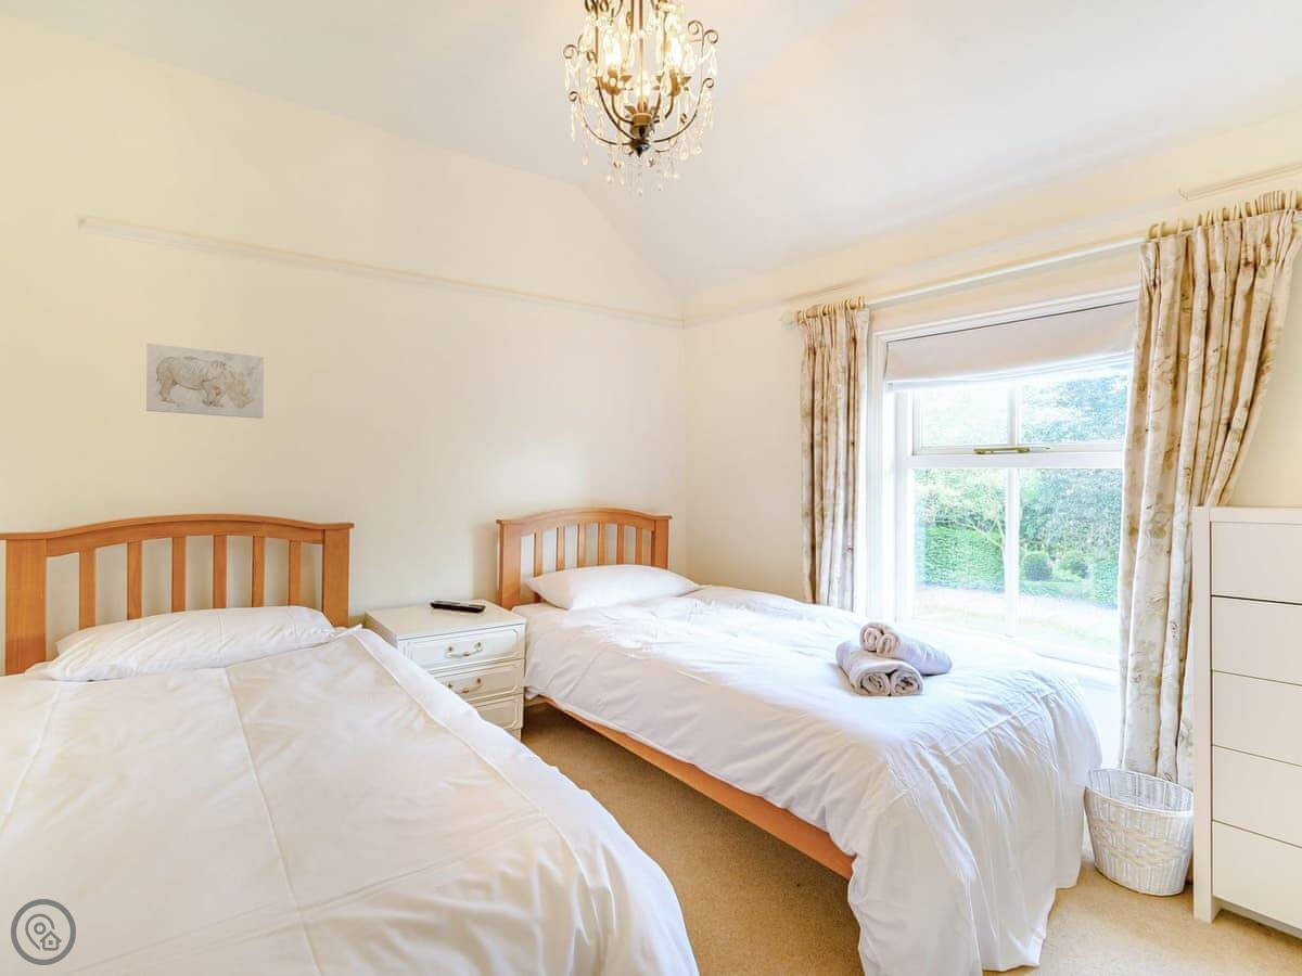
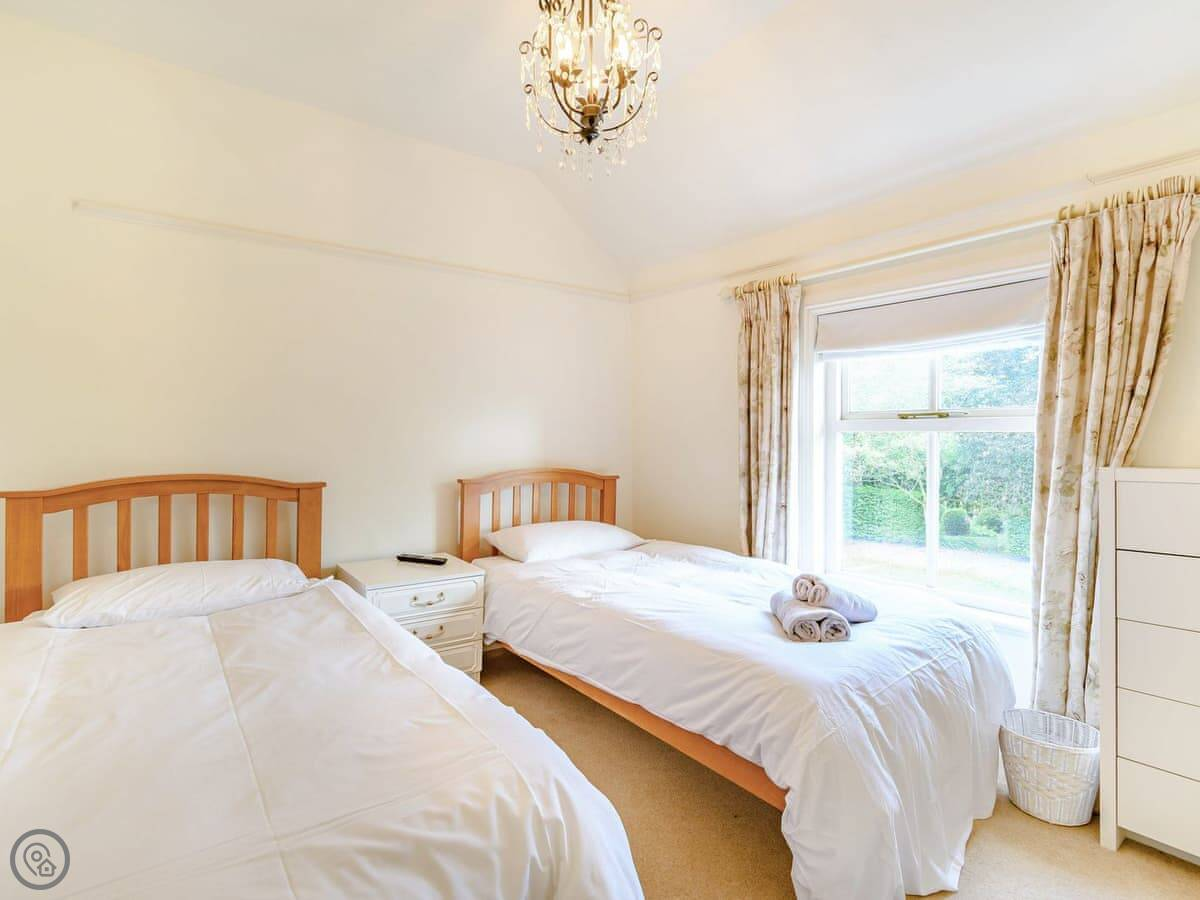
- wall art (207, 382)
